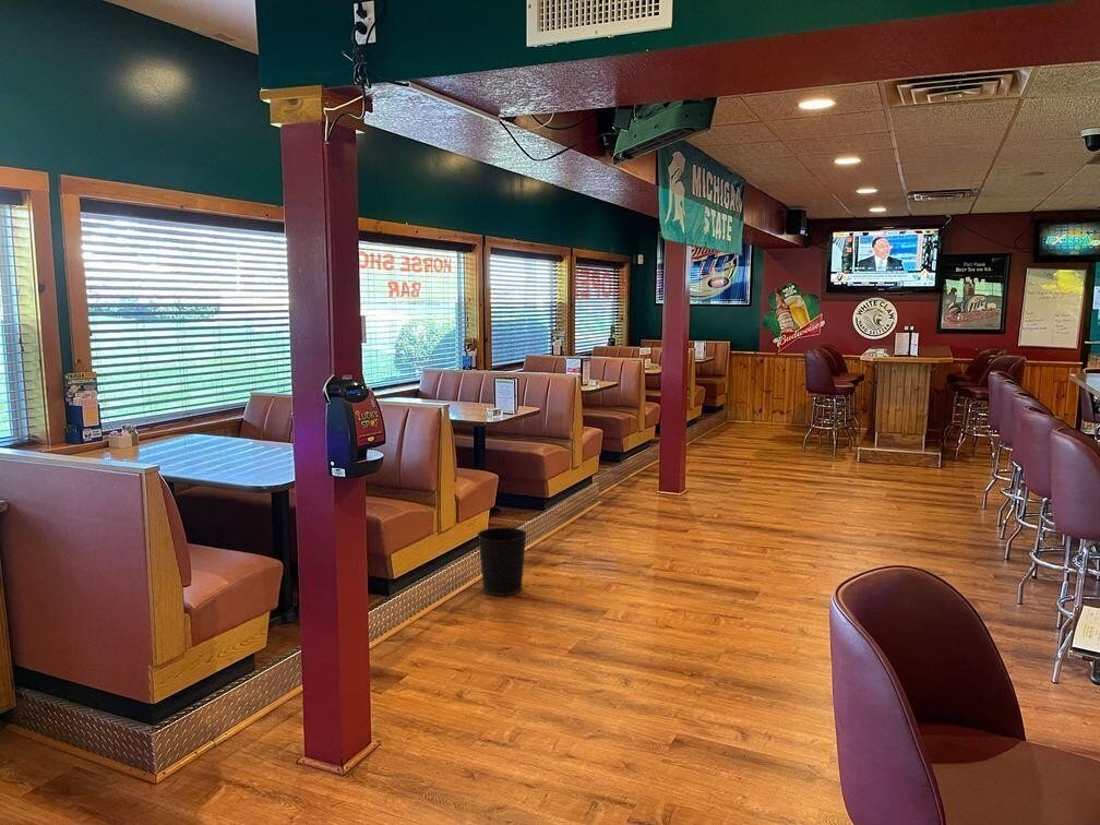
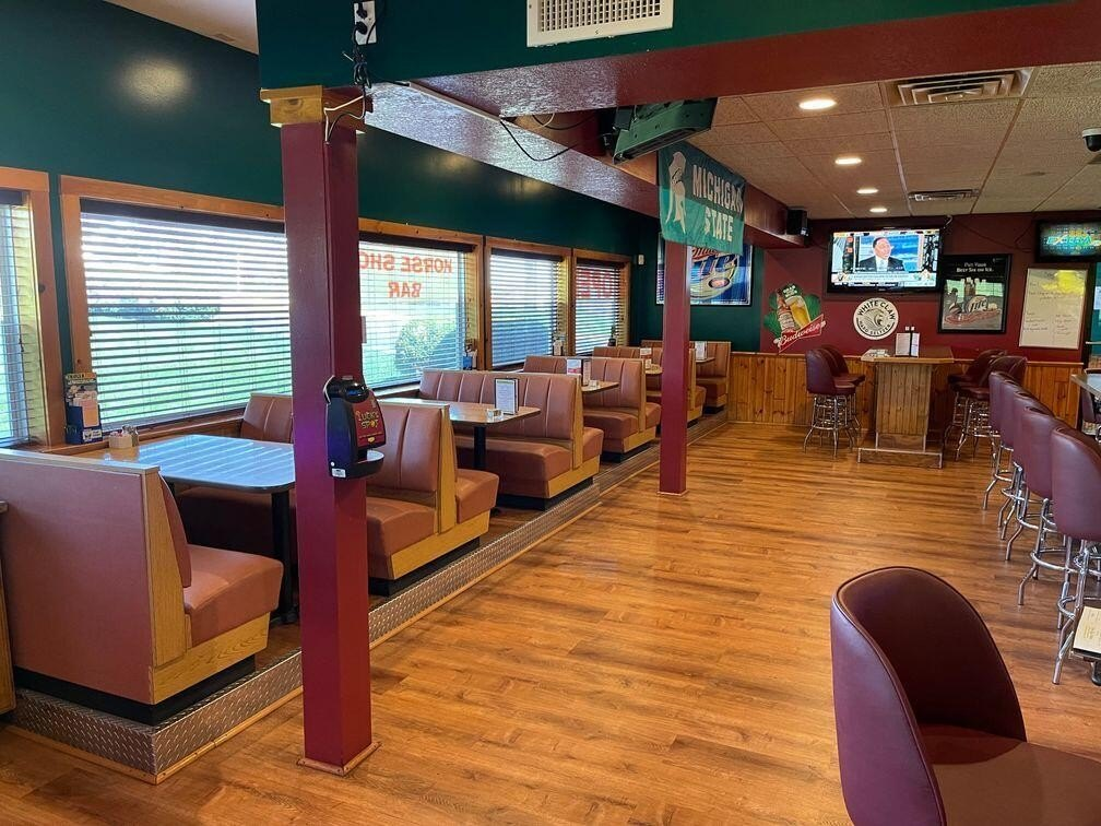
- wastebasket (502, 561)
